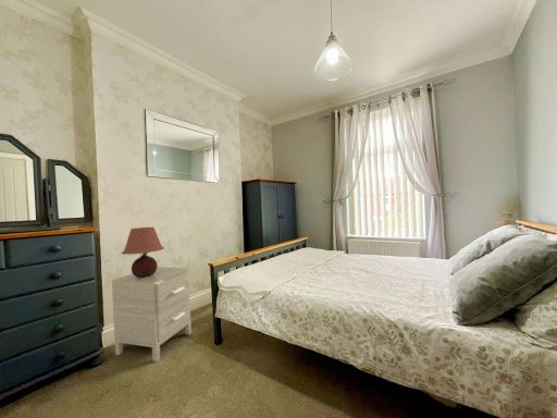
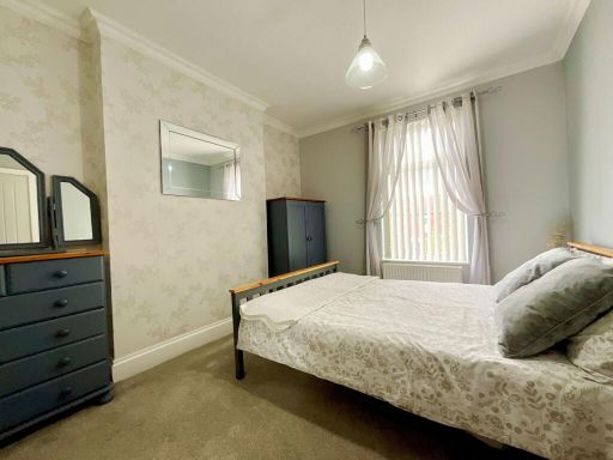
- nightstand (157, 308)
- table lamp (144, 251)
